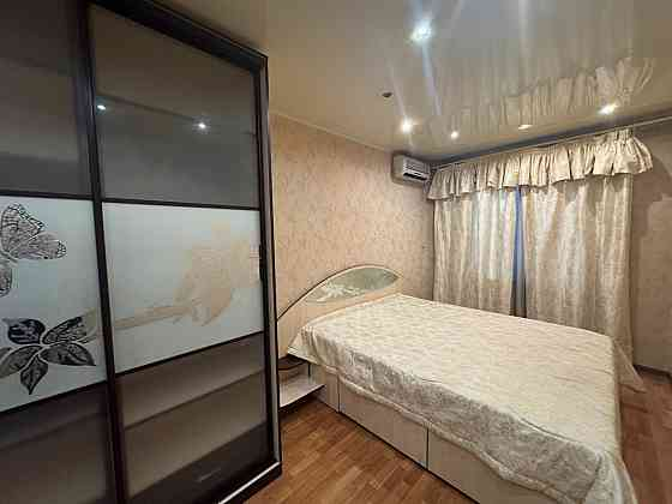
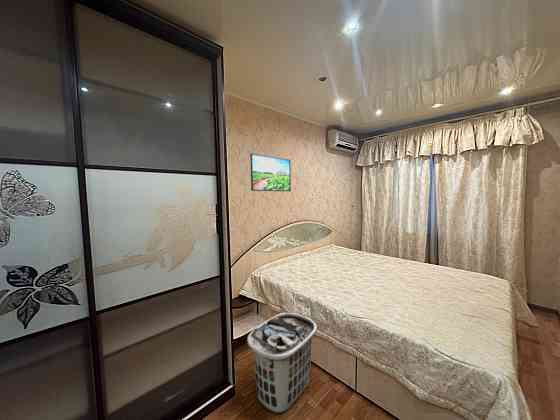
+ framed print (272, 174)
+ clothes hamper (283, 353)
